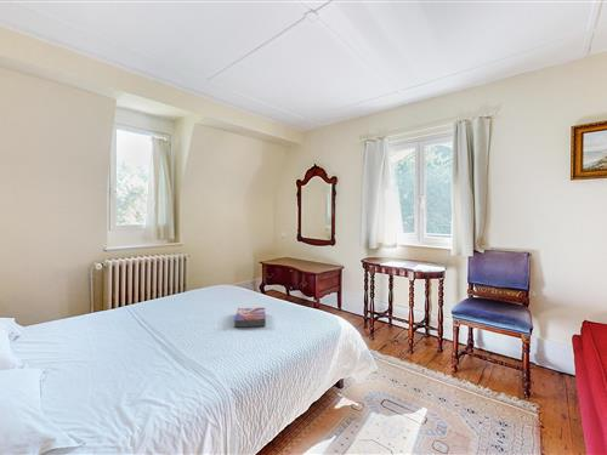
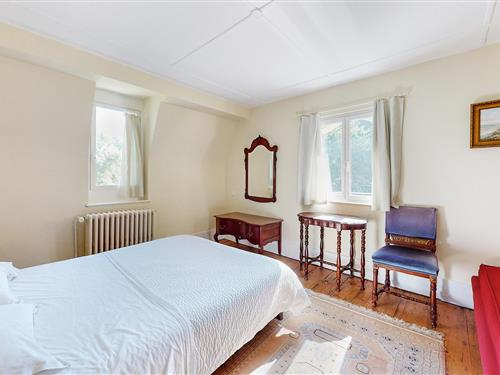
- textbook (250, 315)
